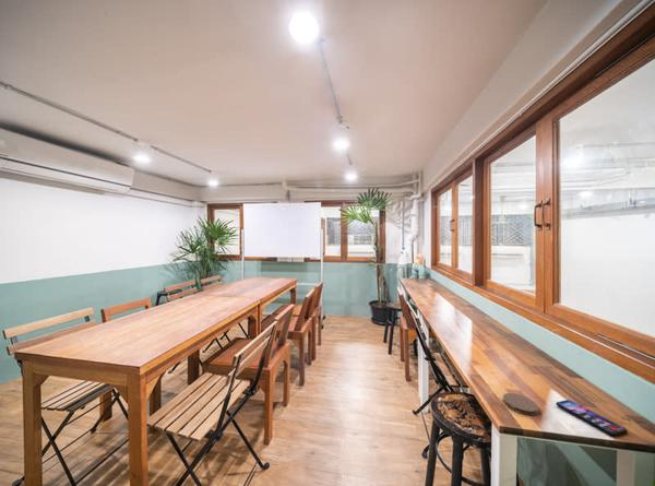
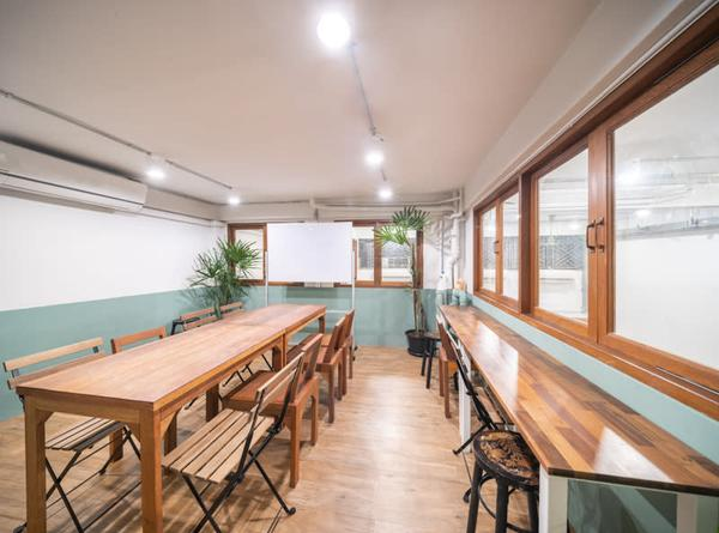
- smartphone (588, 416)
- coaster (520, 403)
